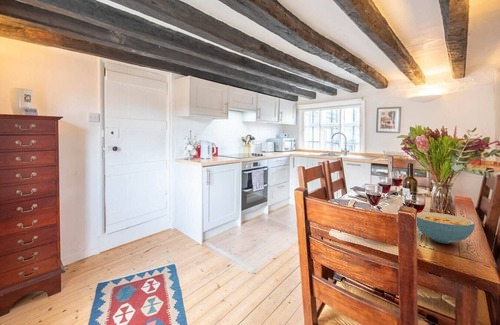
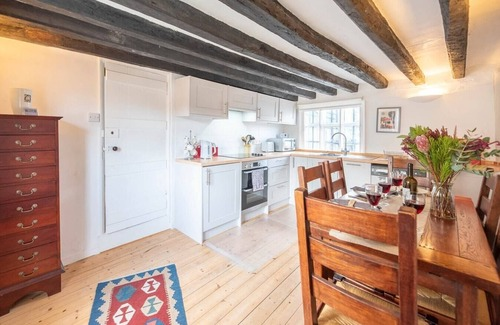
- cereal bowl (441, 229)
